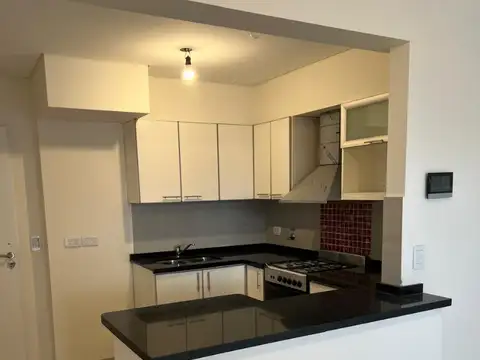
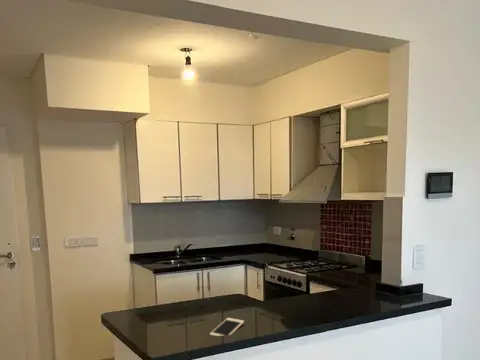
+ cell phone (227, 327)
